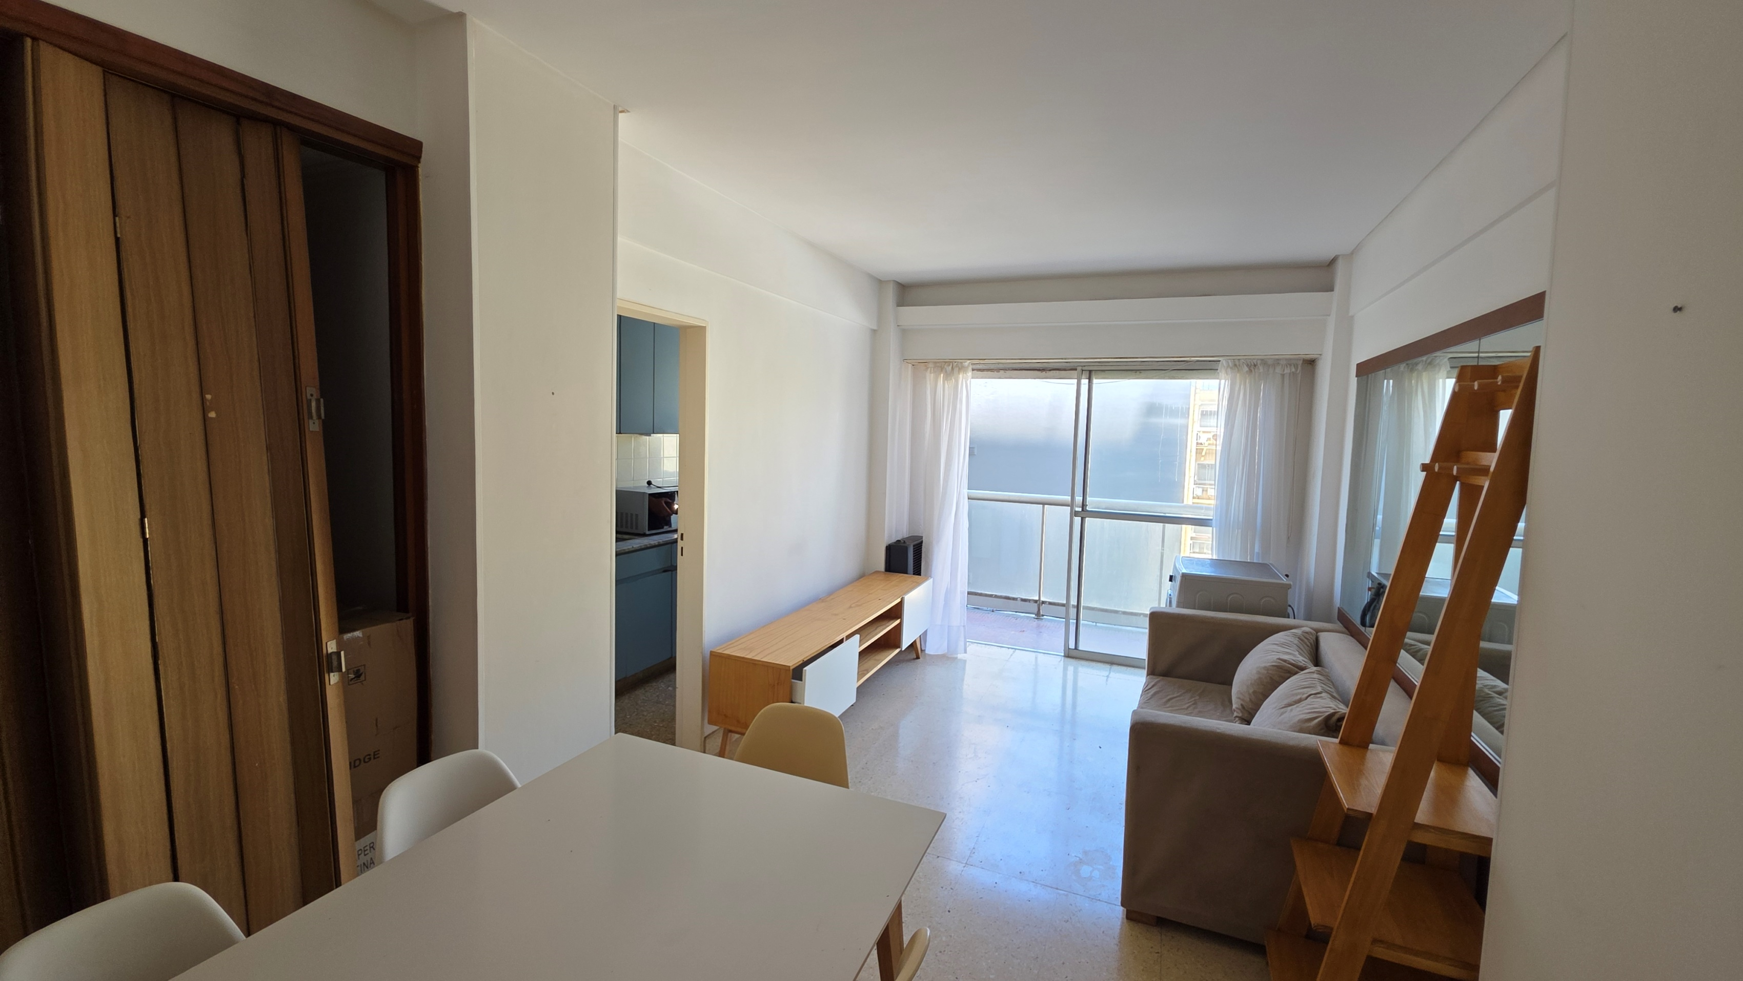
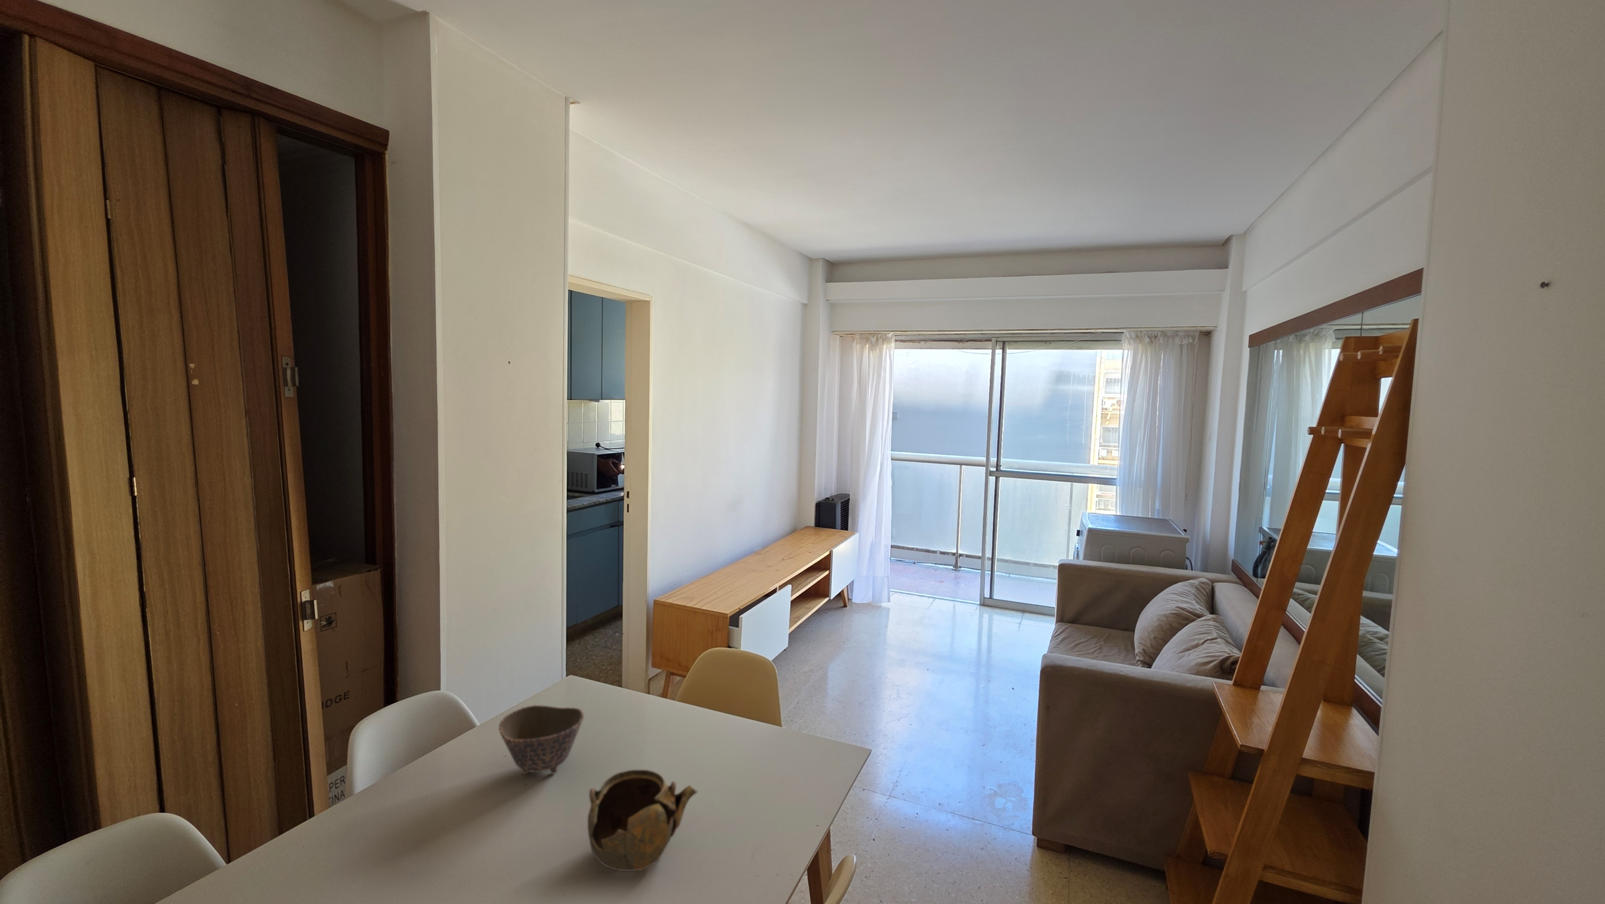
+ teapot (643, 819)
+ bowl (542, 744)
